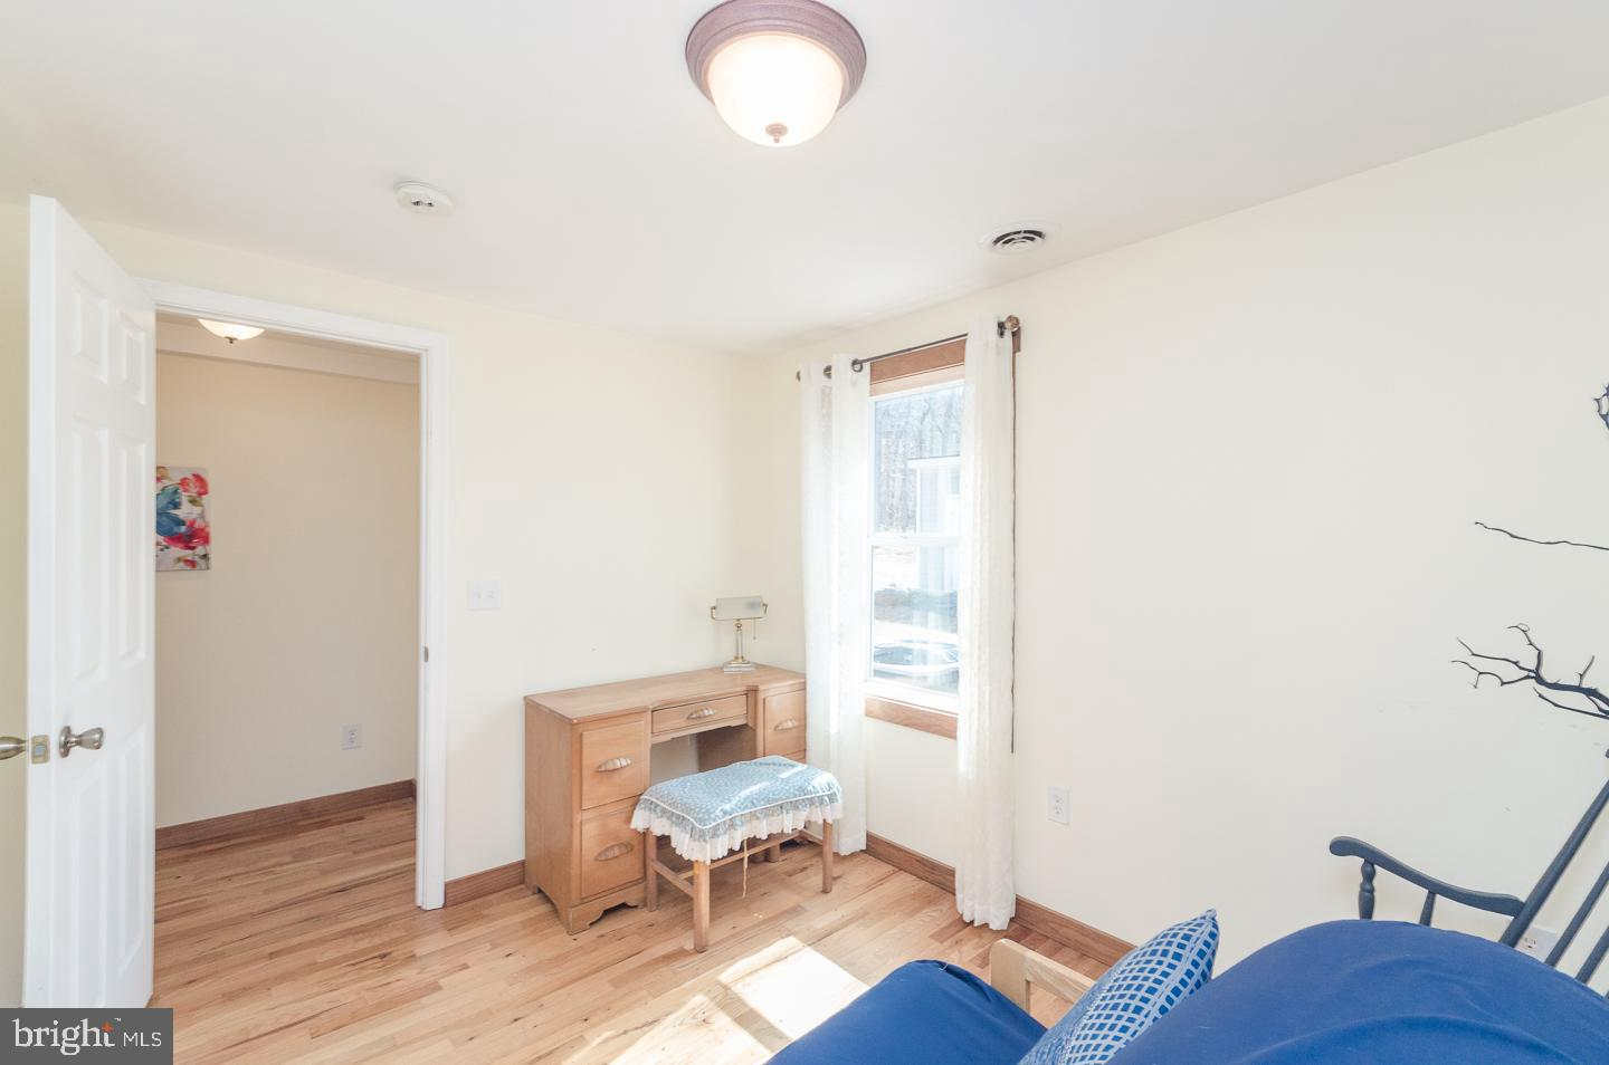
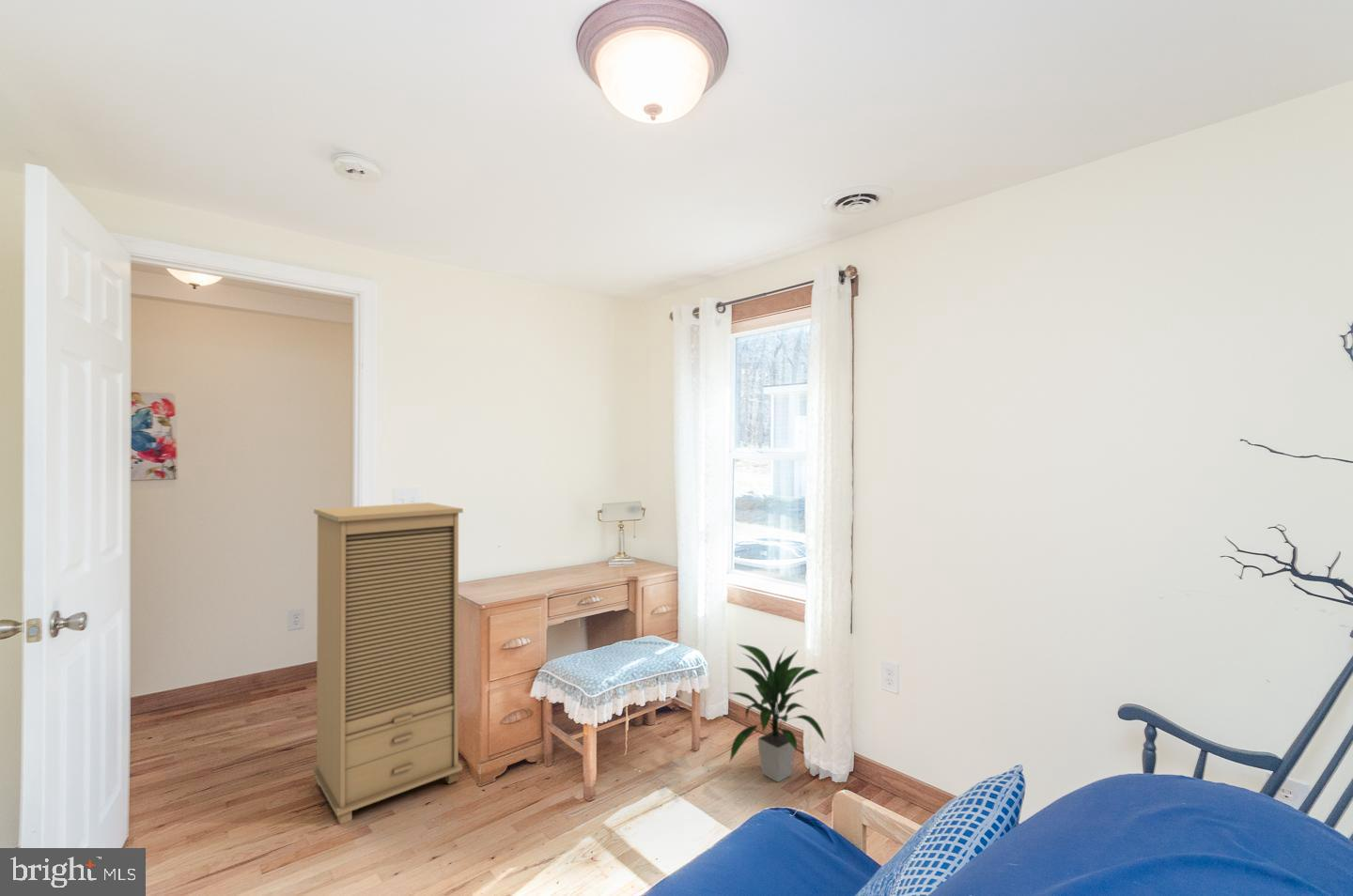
+ indoor plant (771, 707)
+ cabinet (388, 645)
